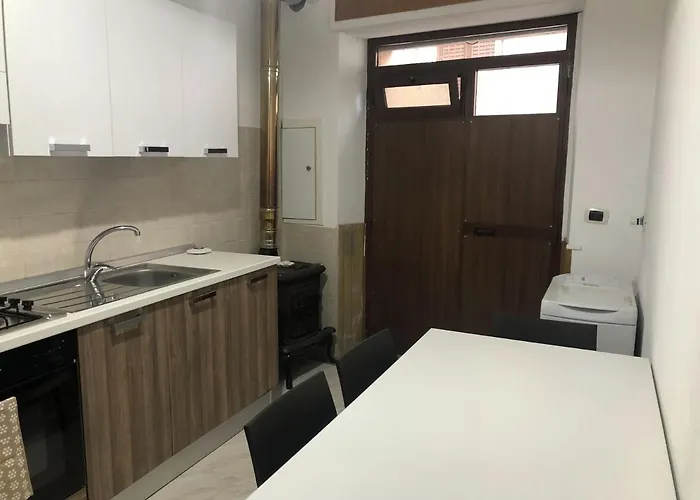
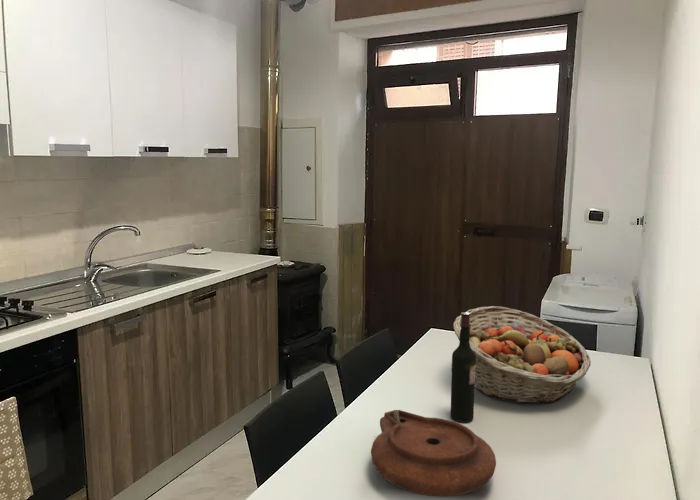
+ fruit basket (520, 351)
+ wine bottle (463, 365)
+ plate (432, 450)
